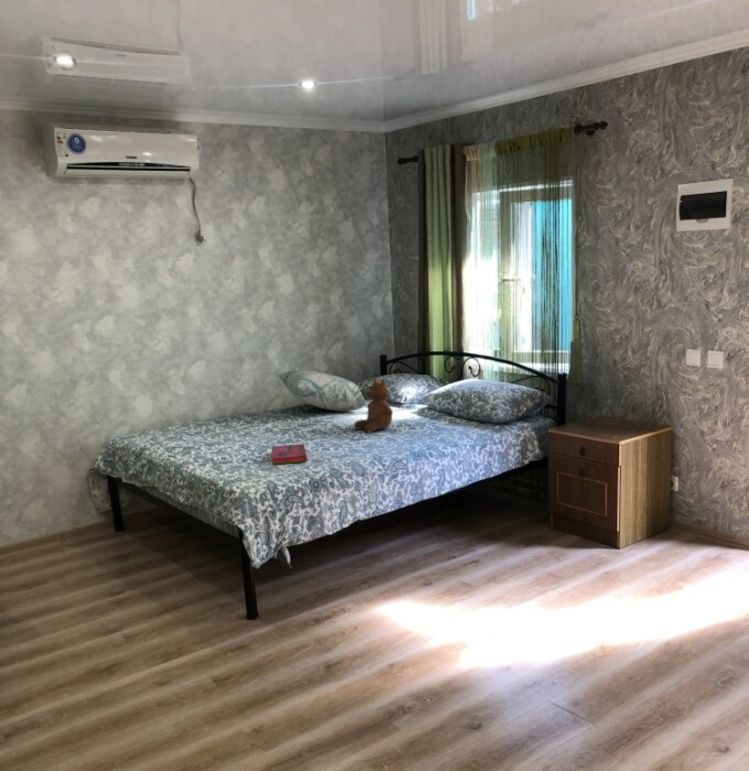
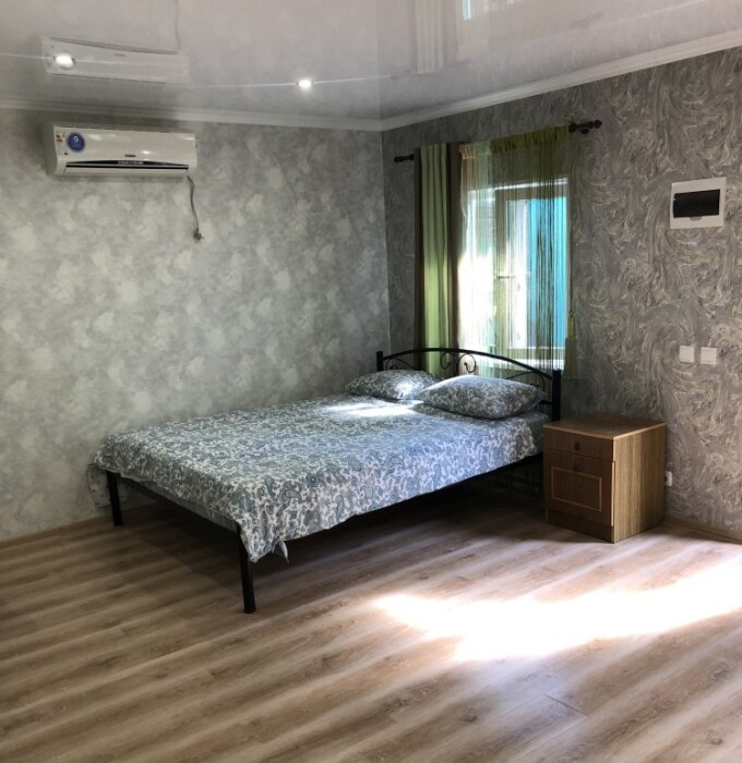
- decorative pillow (319, 390)
- hardback book (289, 454)
- teddy bear (372, 404)
